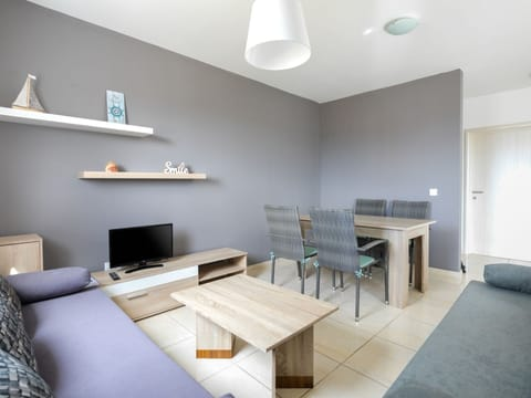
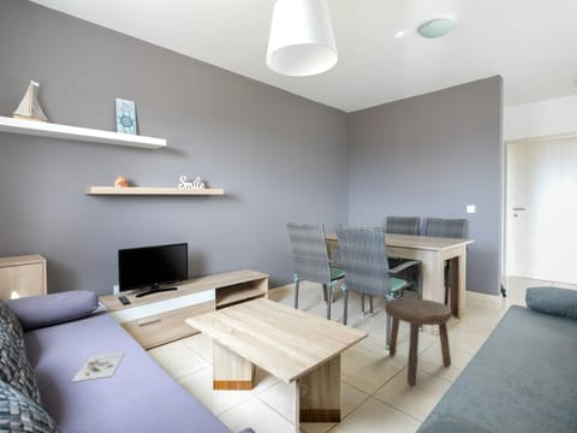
+ architectural model (100, 363)
+ stool (415, 337)
